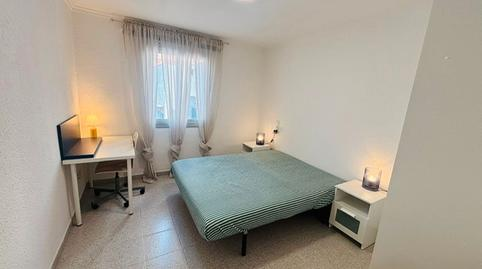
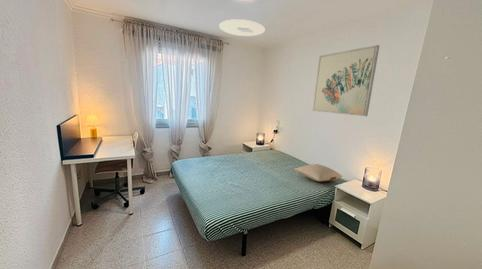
+ wall art (341, 83)
+ ceiling light (242, 26)
+ pillow (317, 172)
